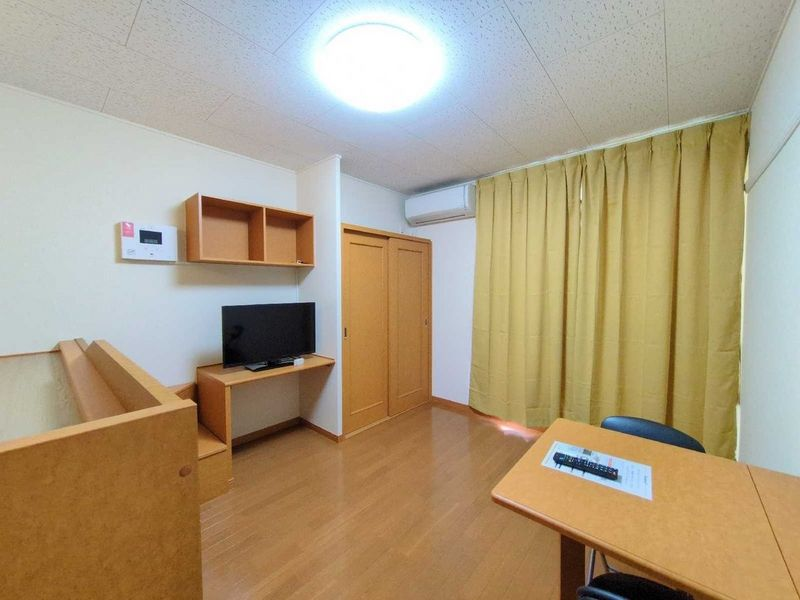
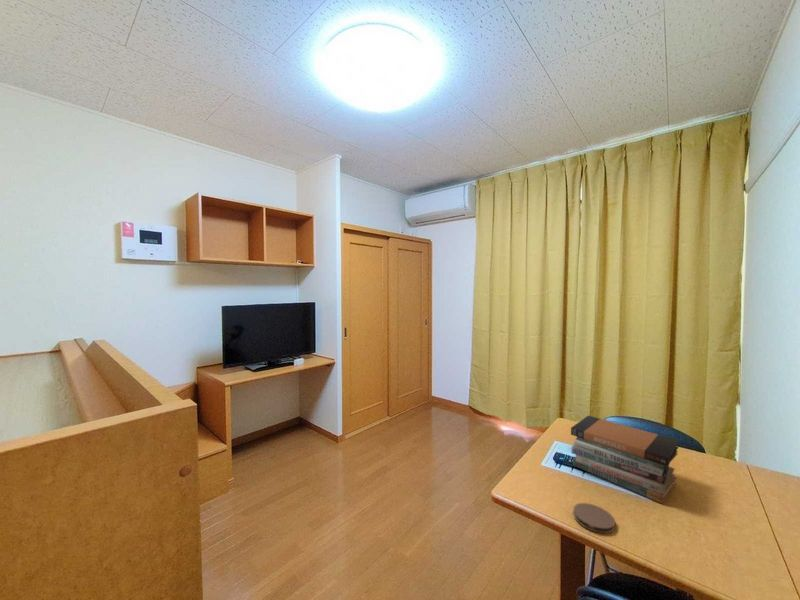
+ book stack (621, 453)
+ coaster (593, 517)
